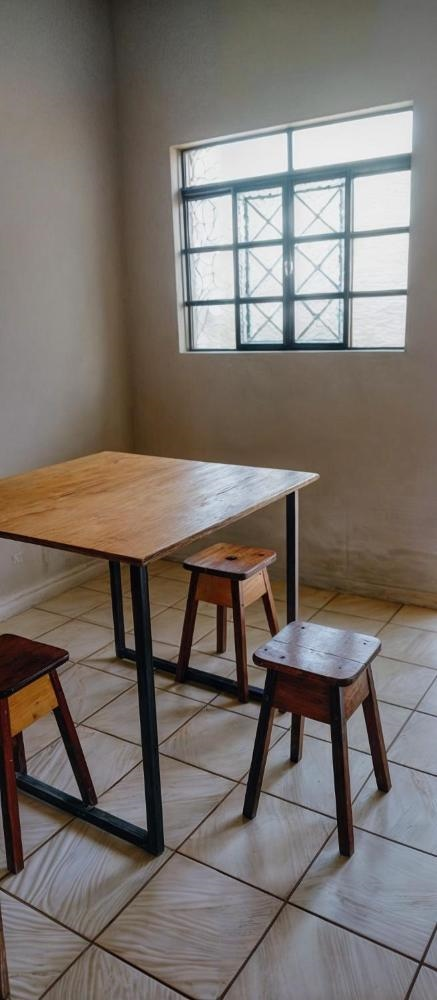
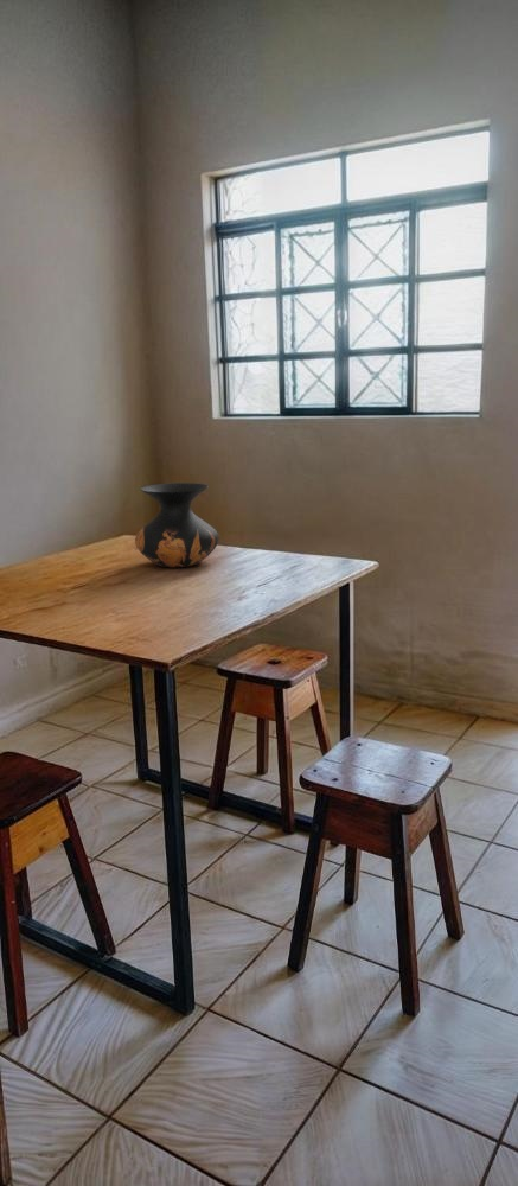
+ vase (175, 525)
